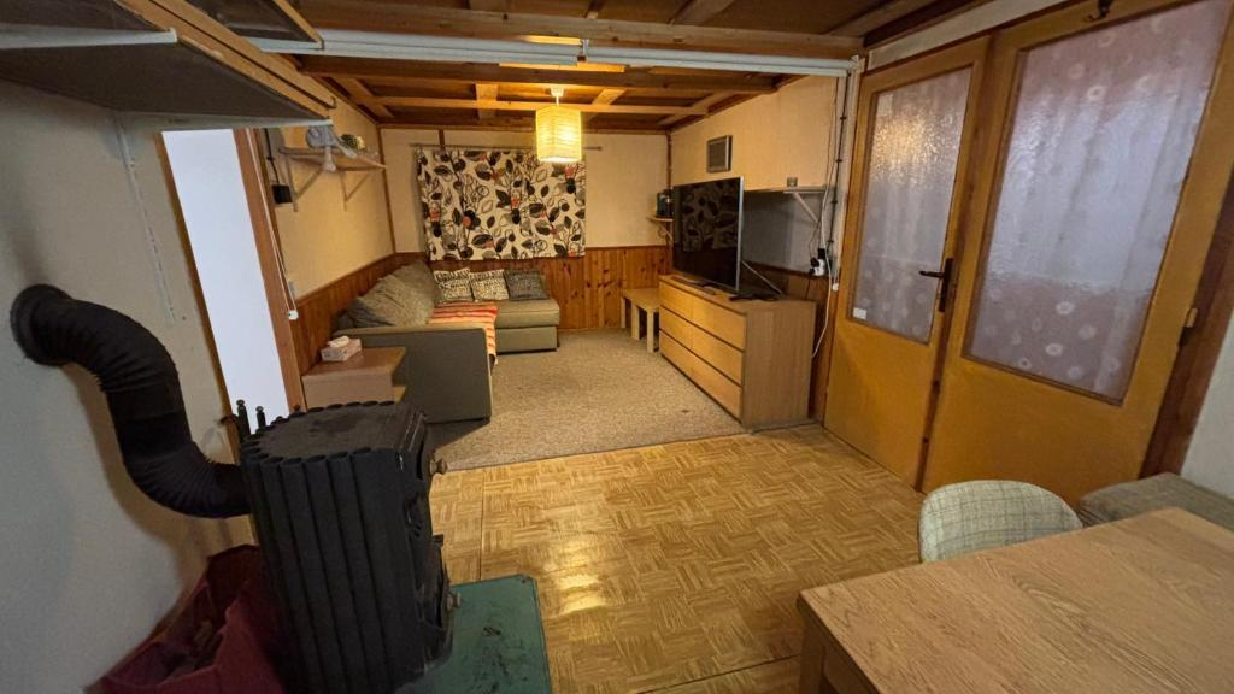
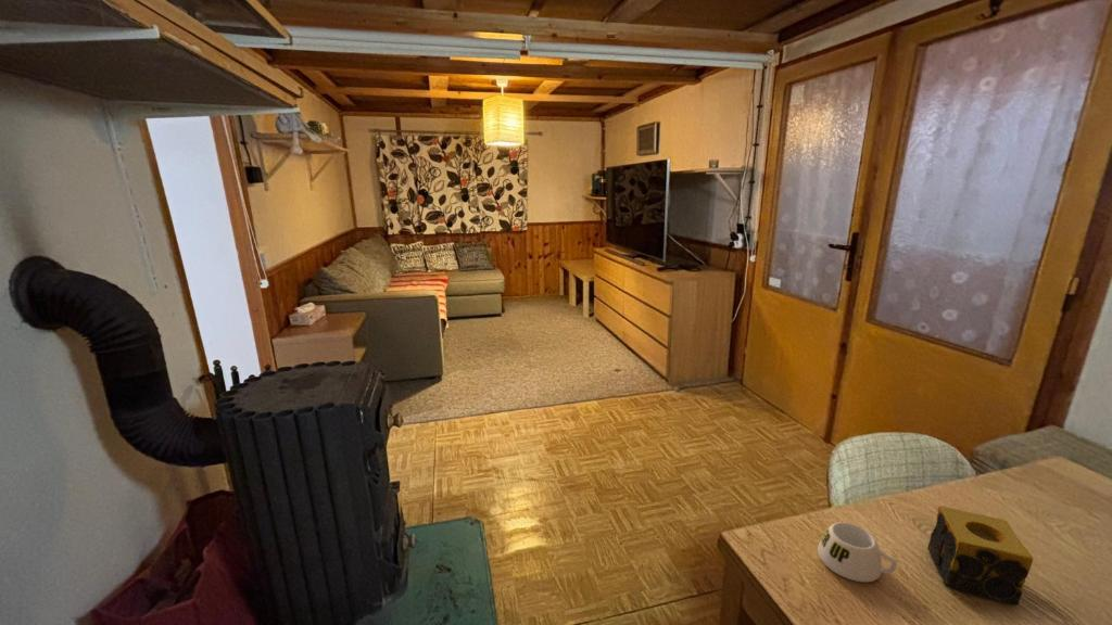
+ mug (856, 550)
+ candle (975, 552)
